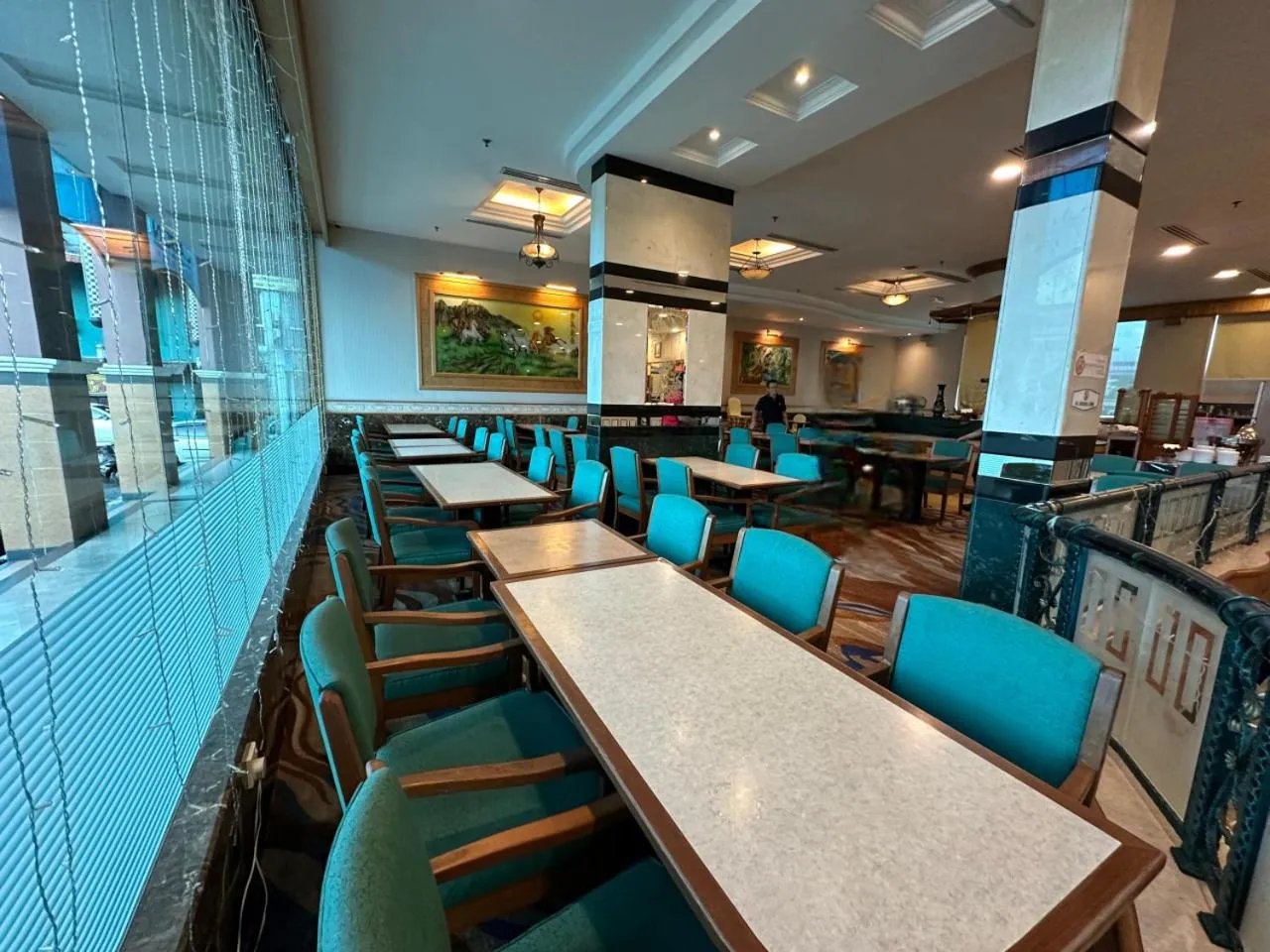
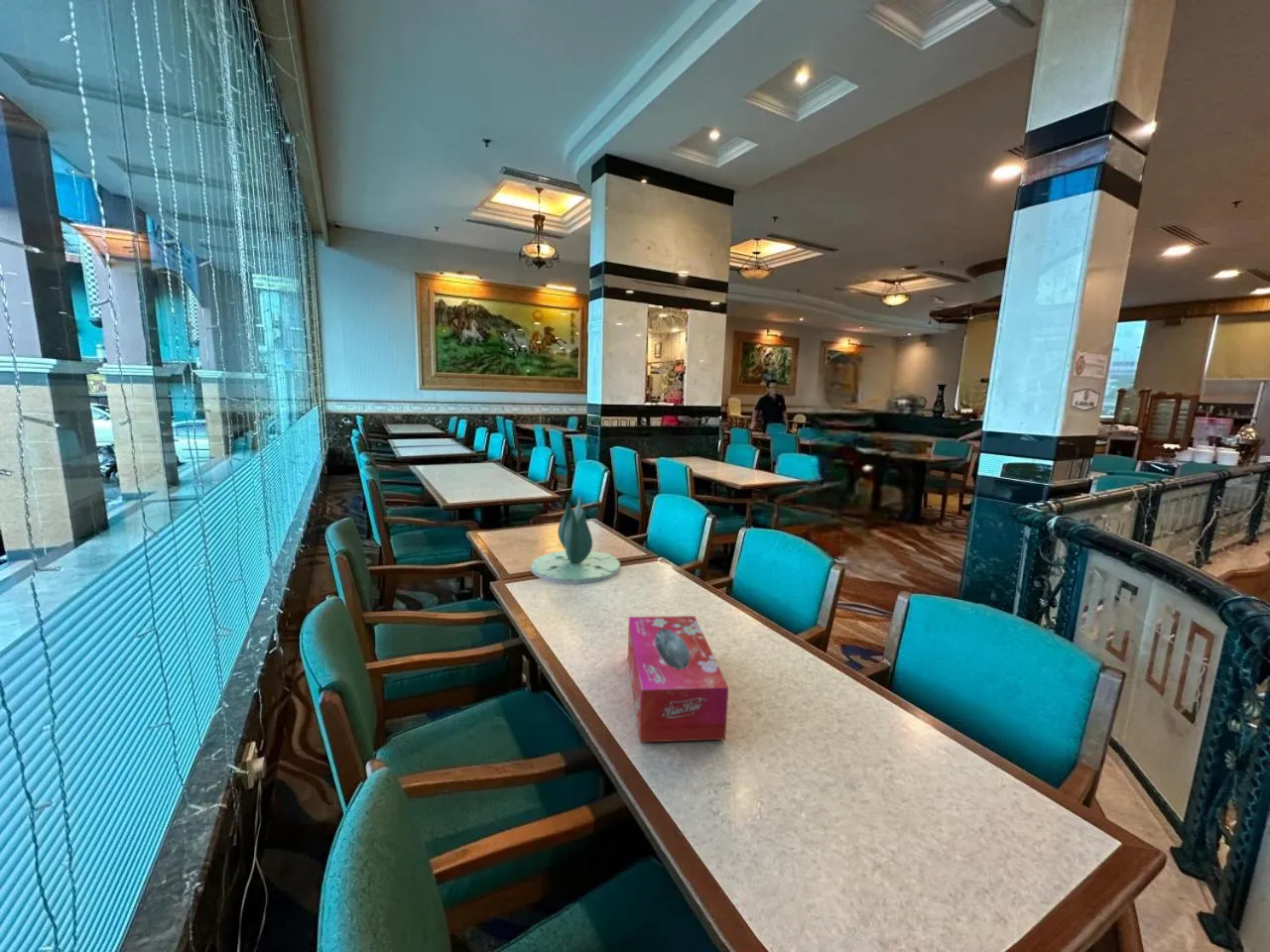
+ succulent plant (575, 533)
+ tissue box (671, 670)
